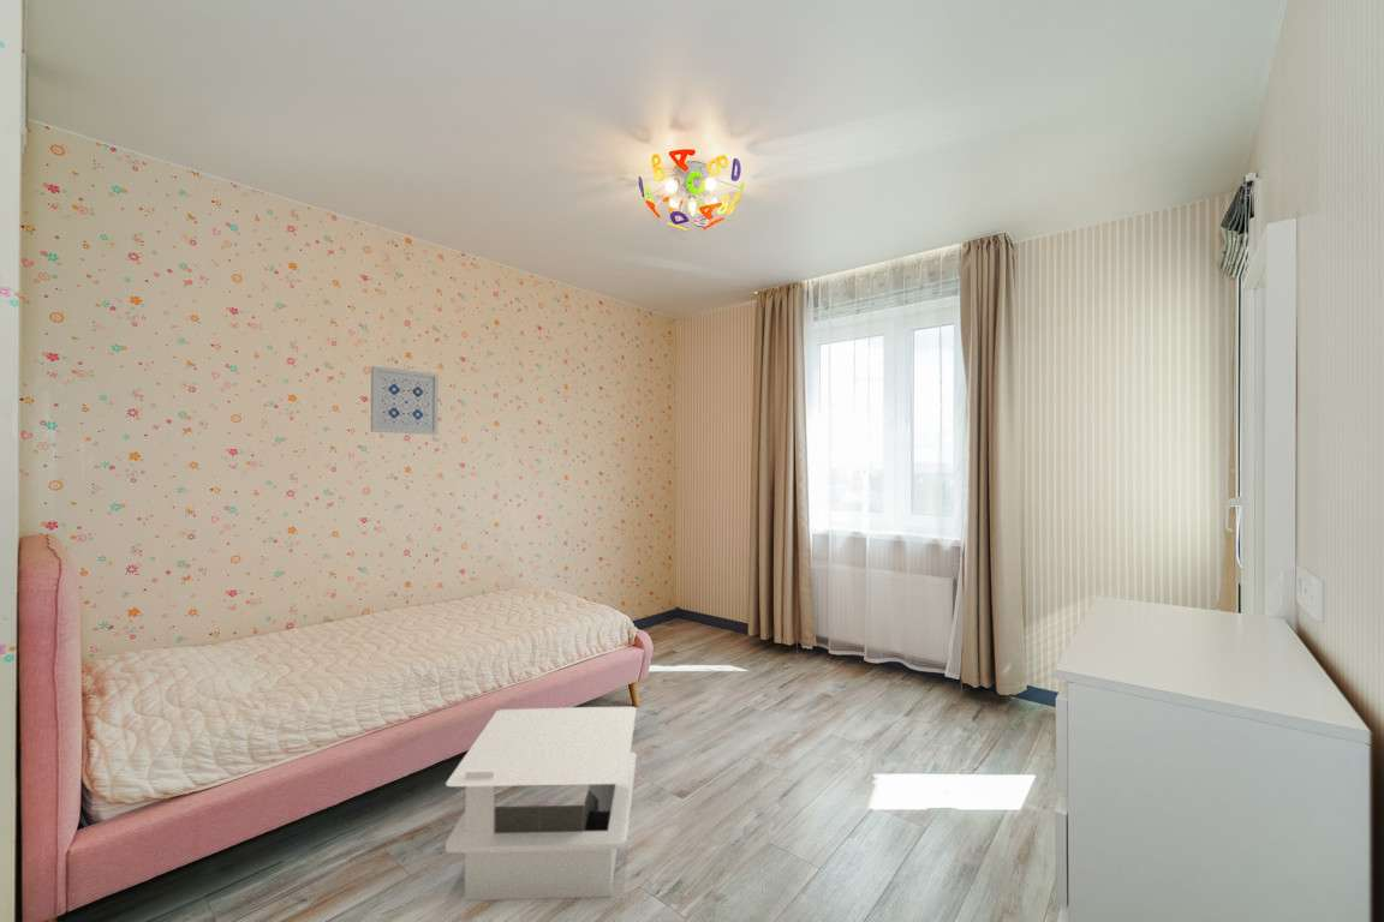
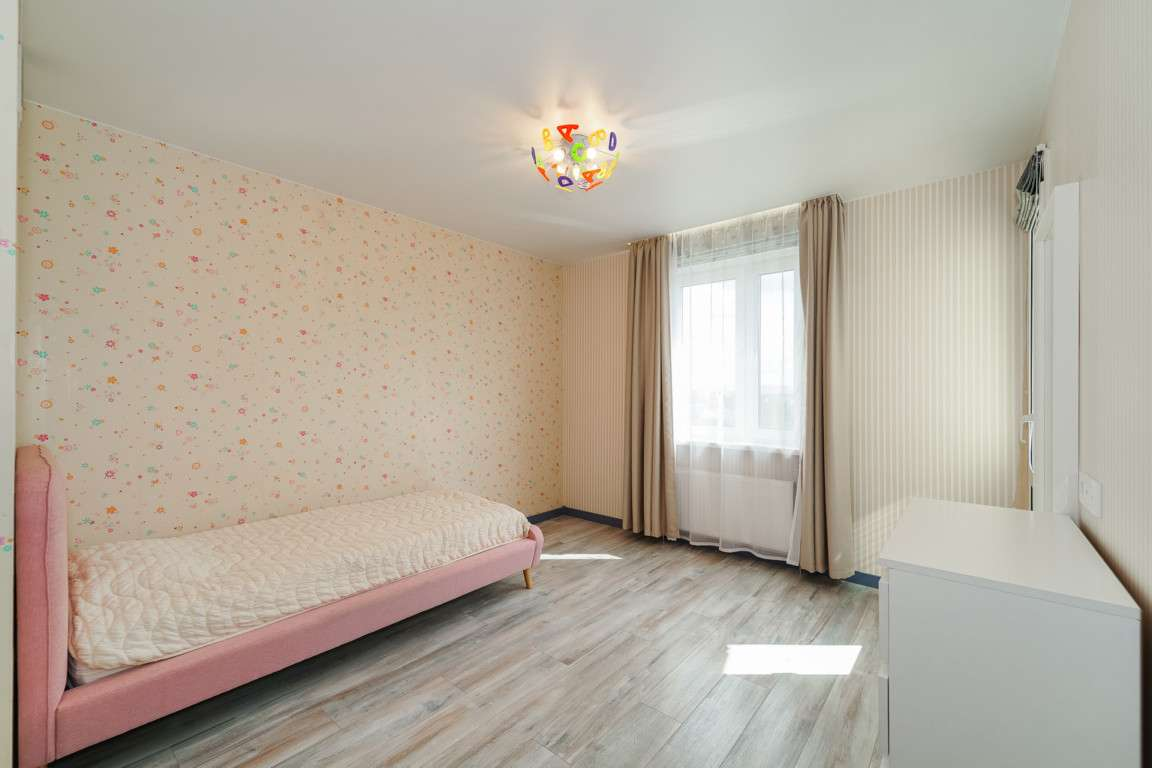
- side table (553, 784)
- wall art (405, 401)
